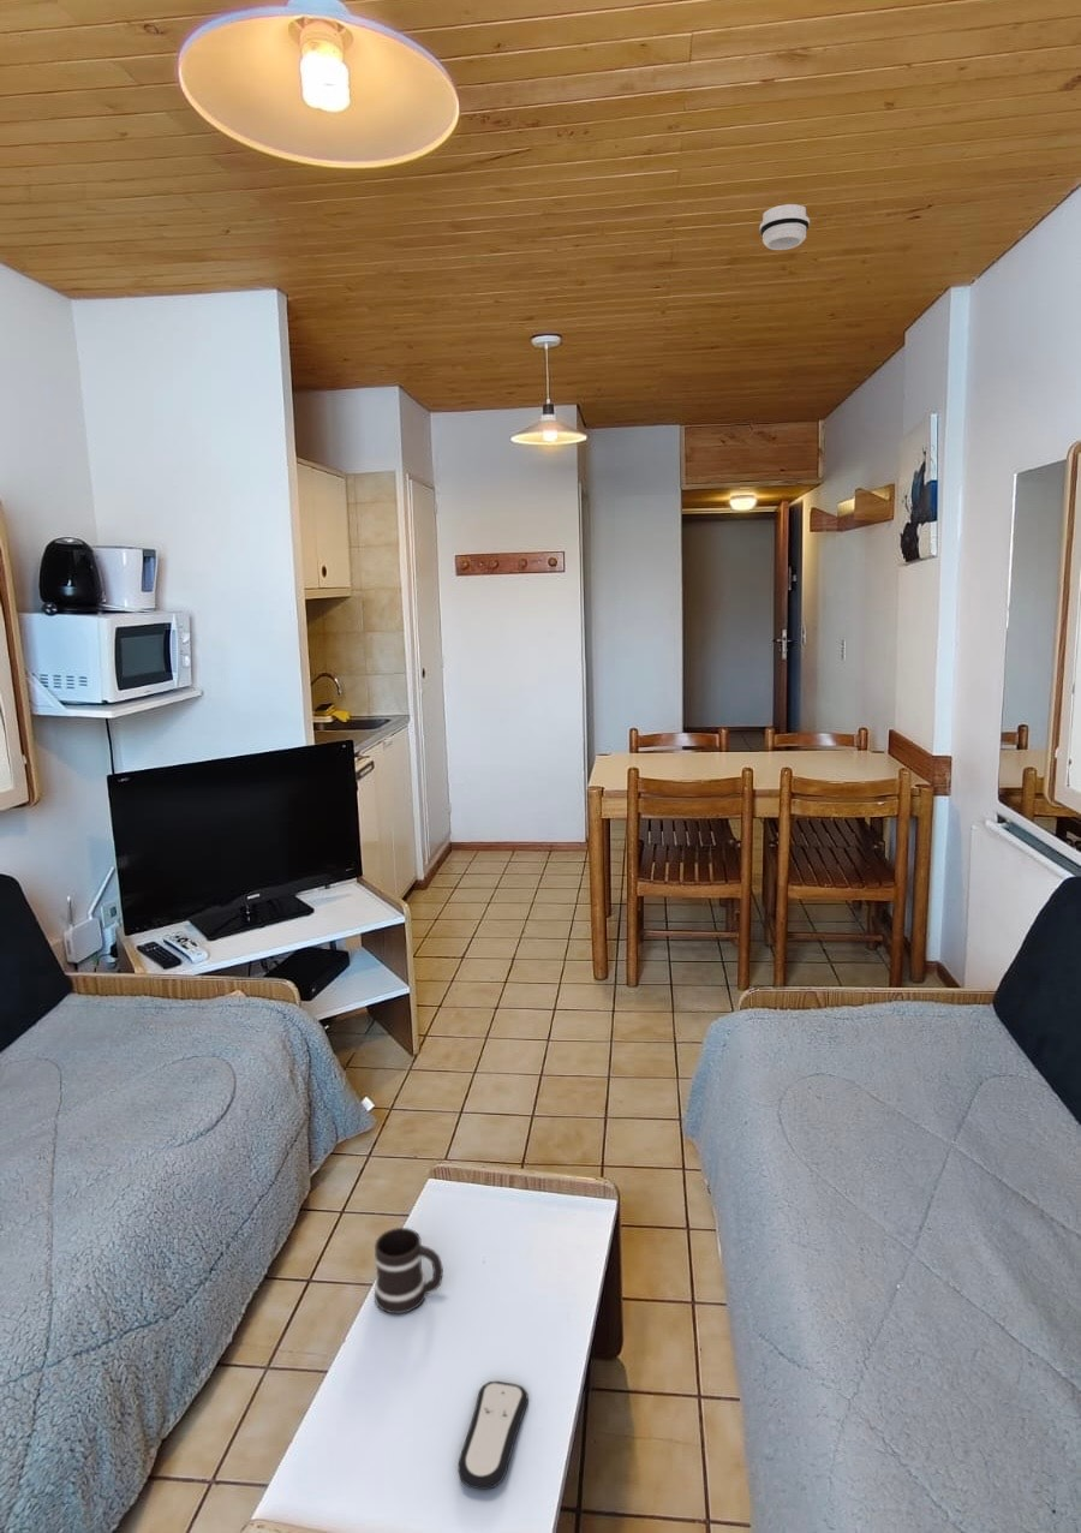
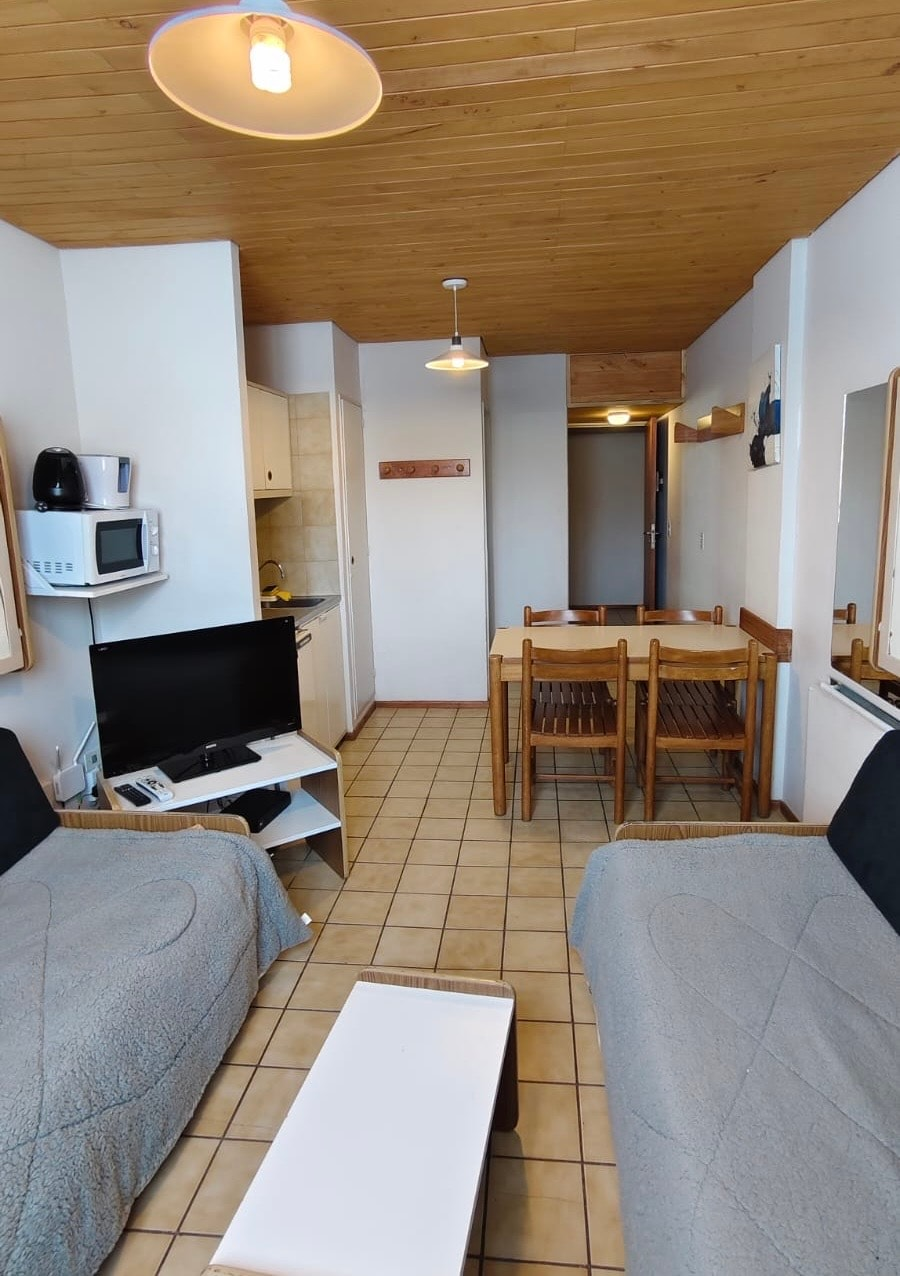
- remote control (492, 1432)
- mug (408, 1270)
- smoke detector (784, 228)
